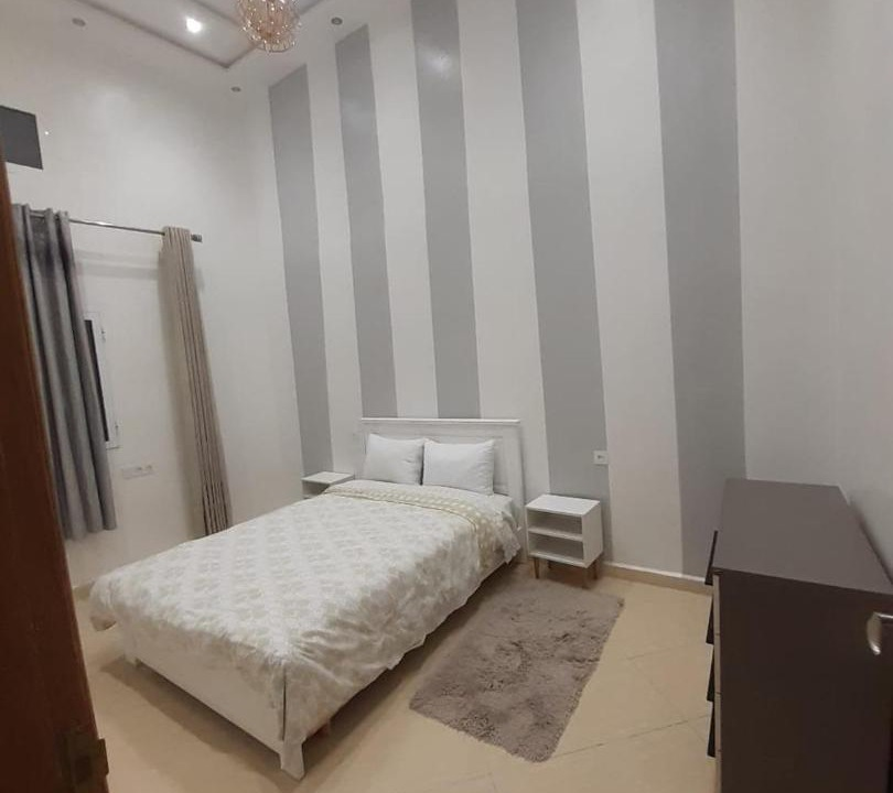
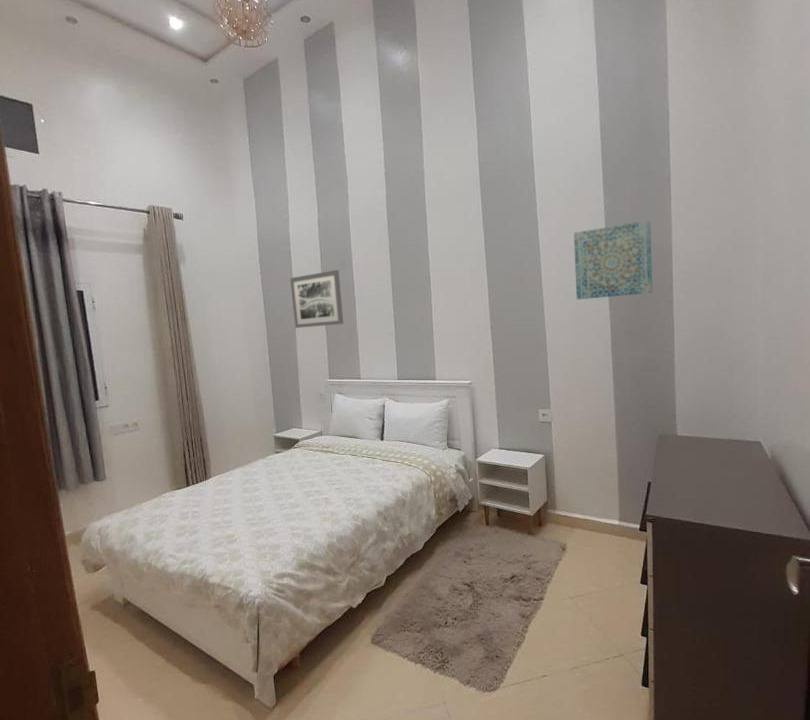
+ wall art (611, 261)
+ wall art (316, 300)
